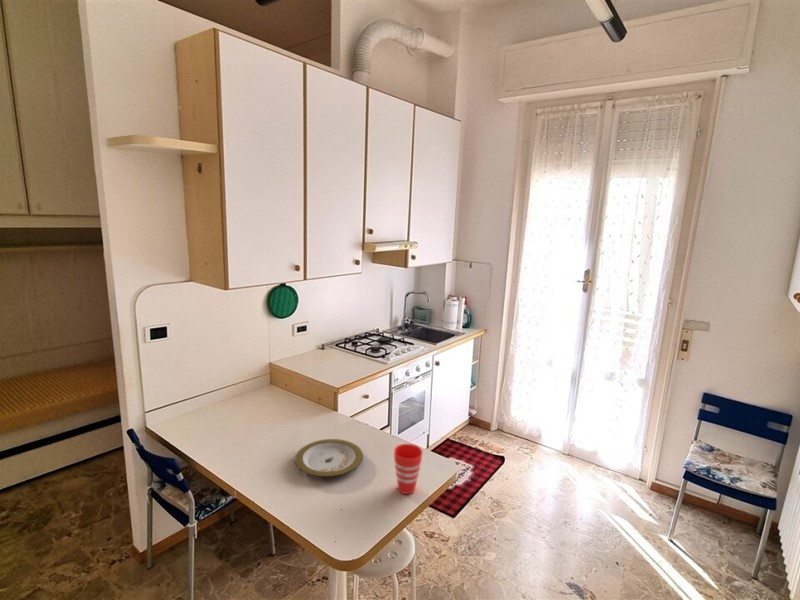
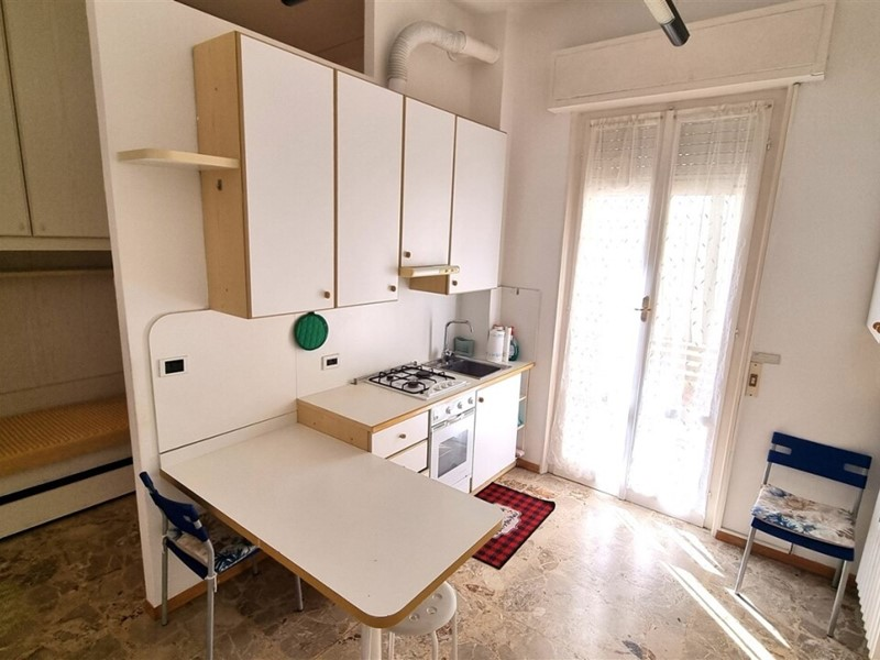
- plate (329, 458)
- cup (407, 470)
